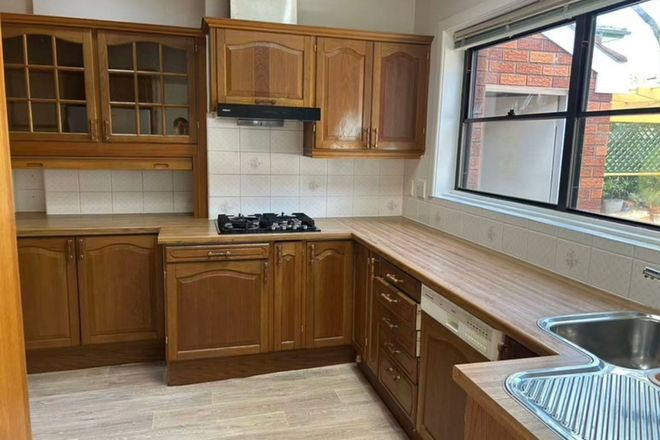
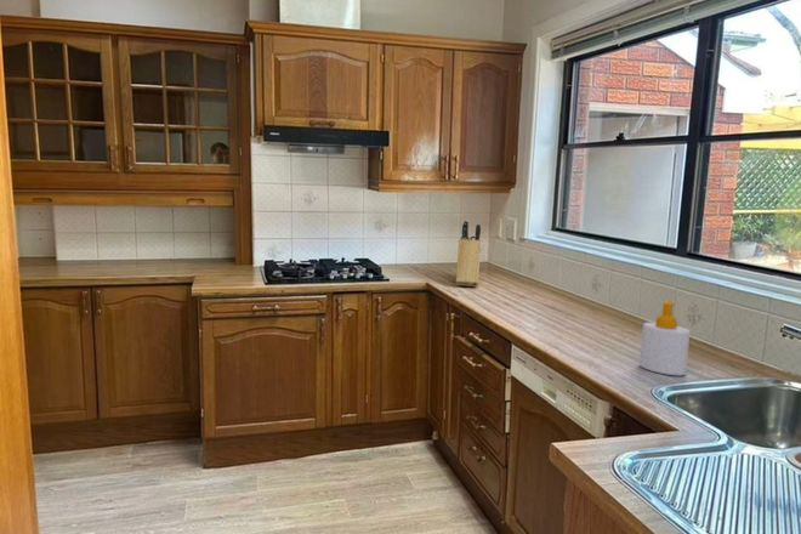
+ knife block (468, 251)
+ soap bottle (665, 336)
